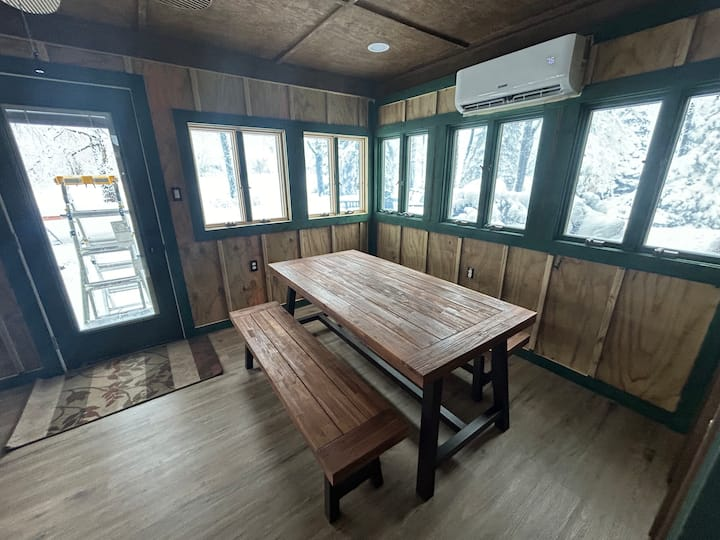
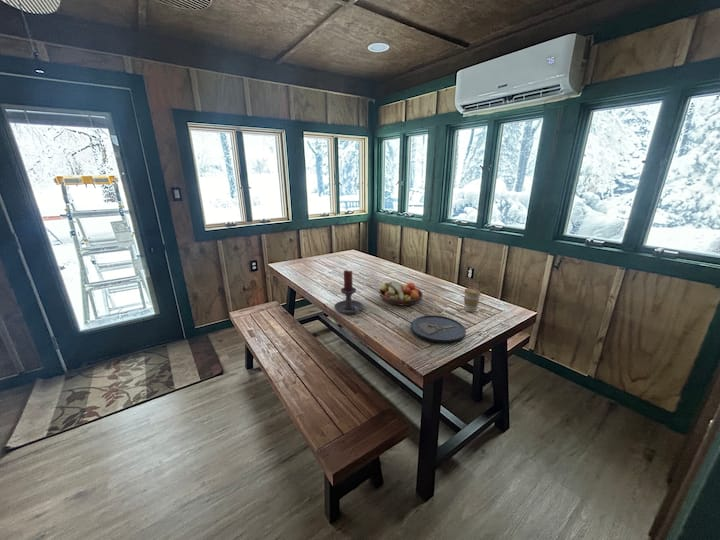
+ candle holder (350, 291)
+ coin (437, 328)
+ fruit bowl (400, 290)
+ coffee cup (471, 299)
